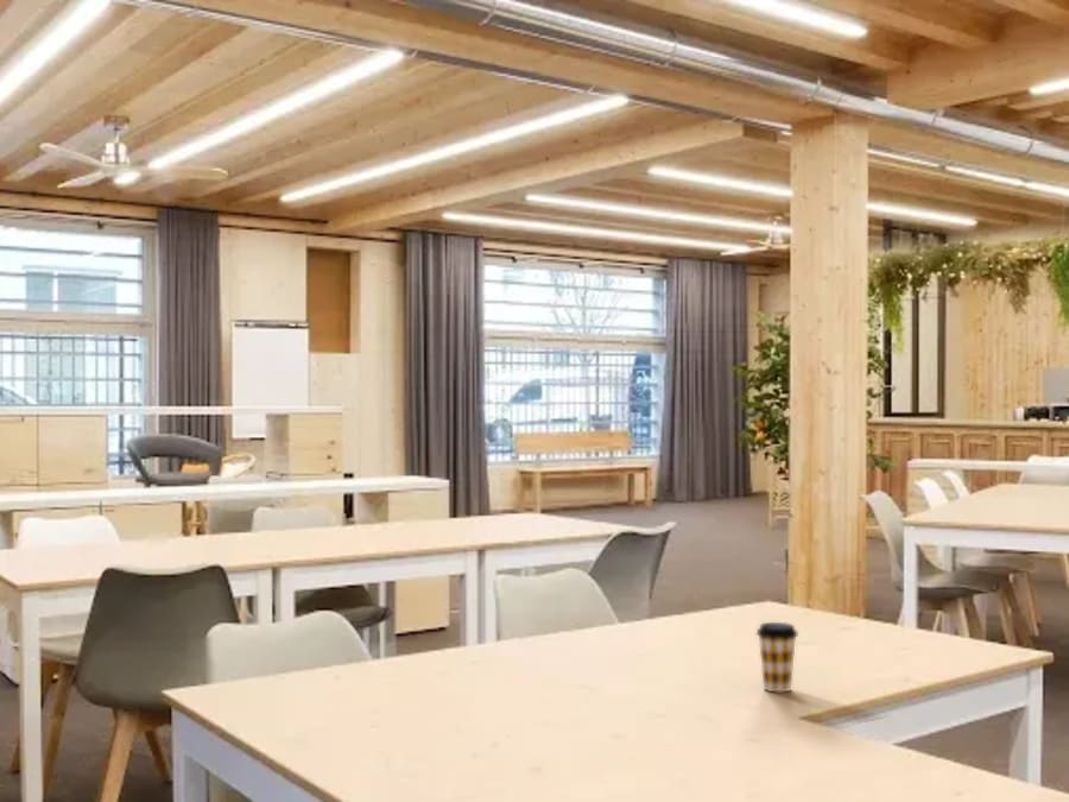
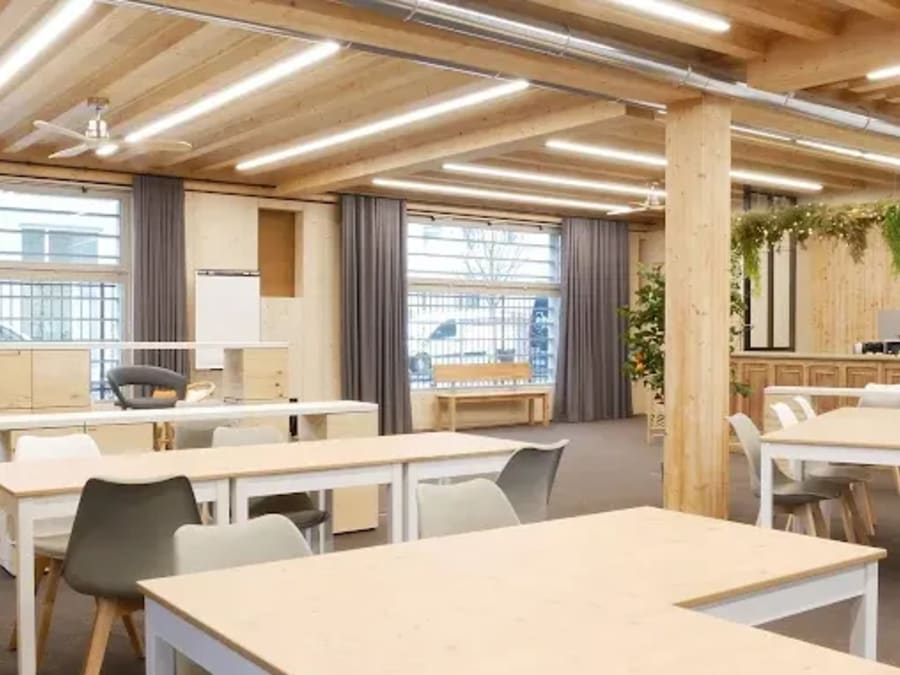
- coffee cup (777, 657)
